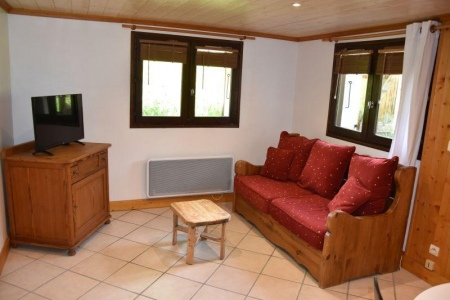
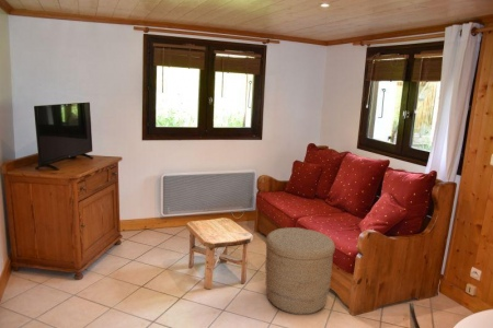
+ basket (297, 268)
